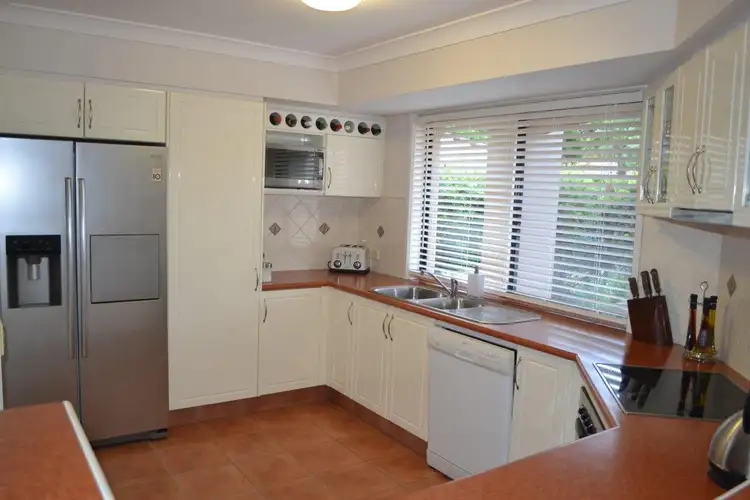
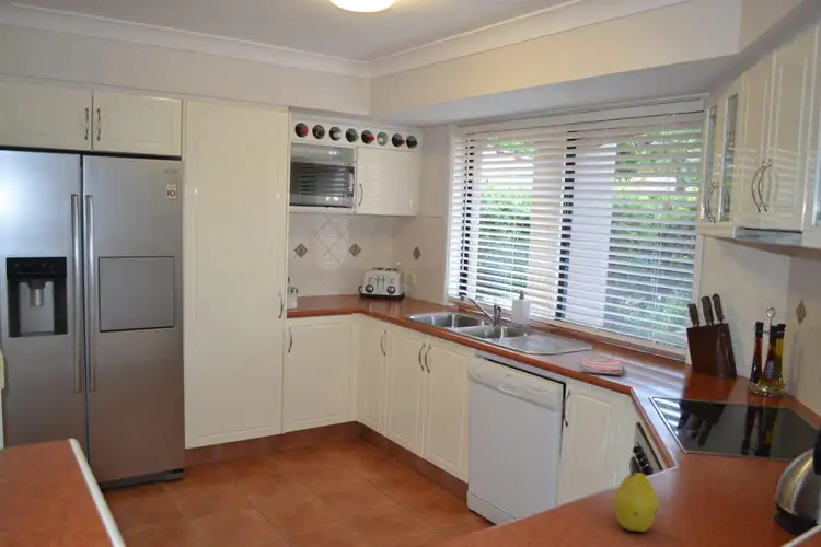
+ fruit (636, 500)
+ dish towel (601, 364)
